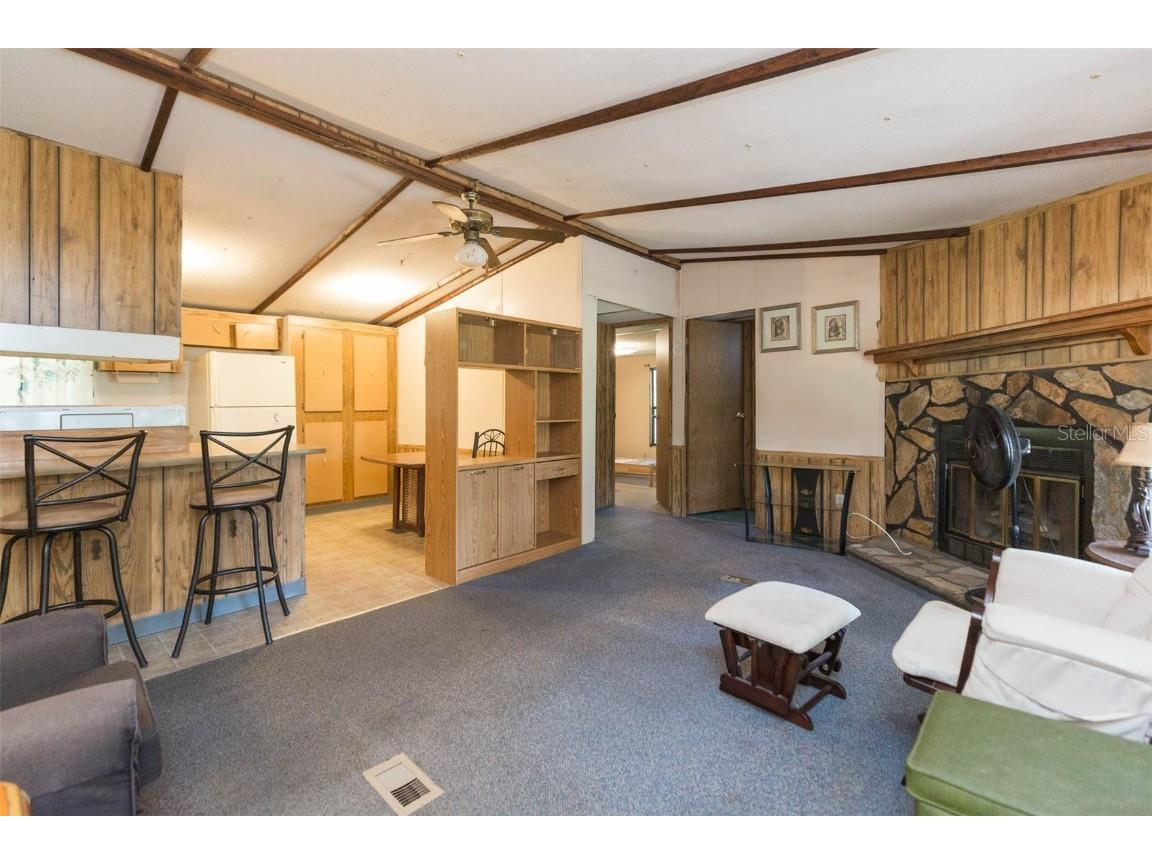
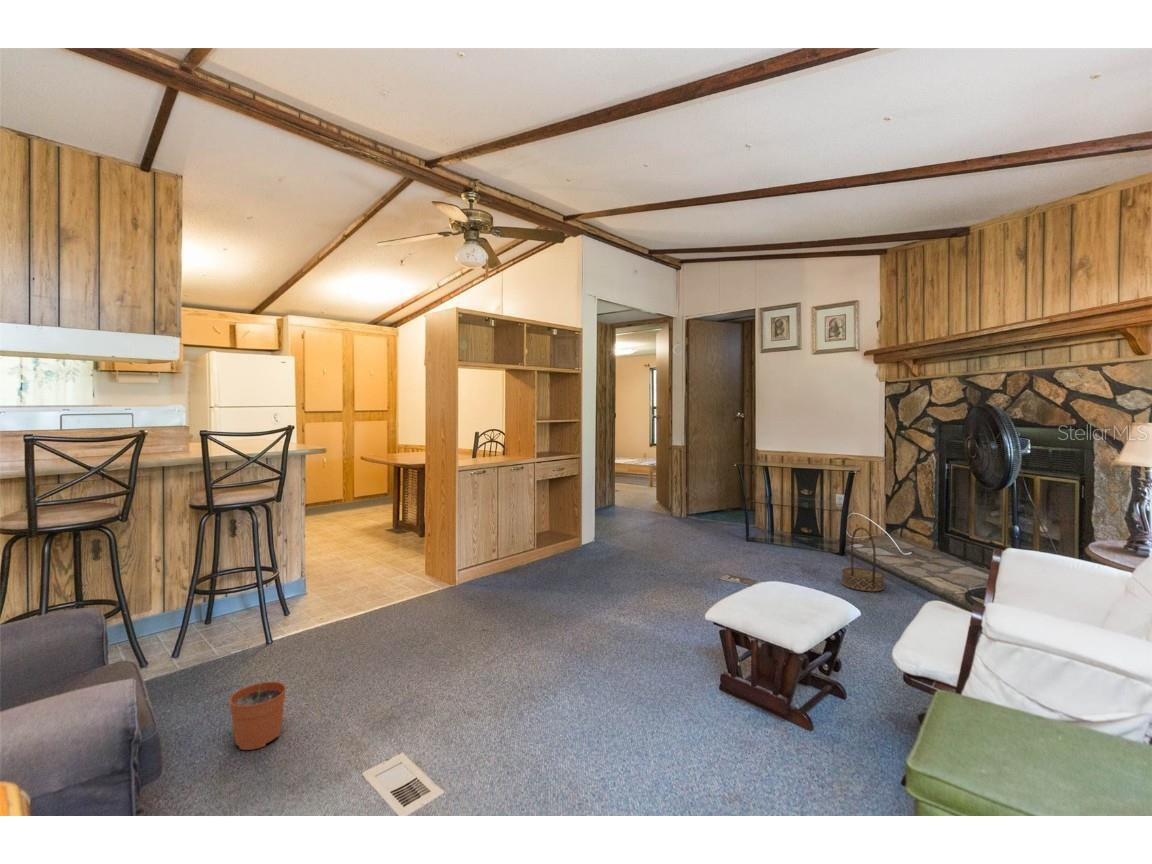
+ basket (852, 556)
+ plant pot (258, 704)
